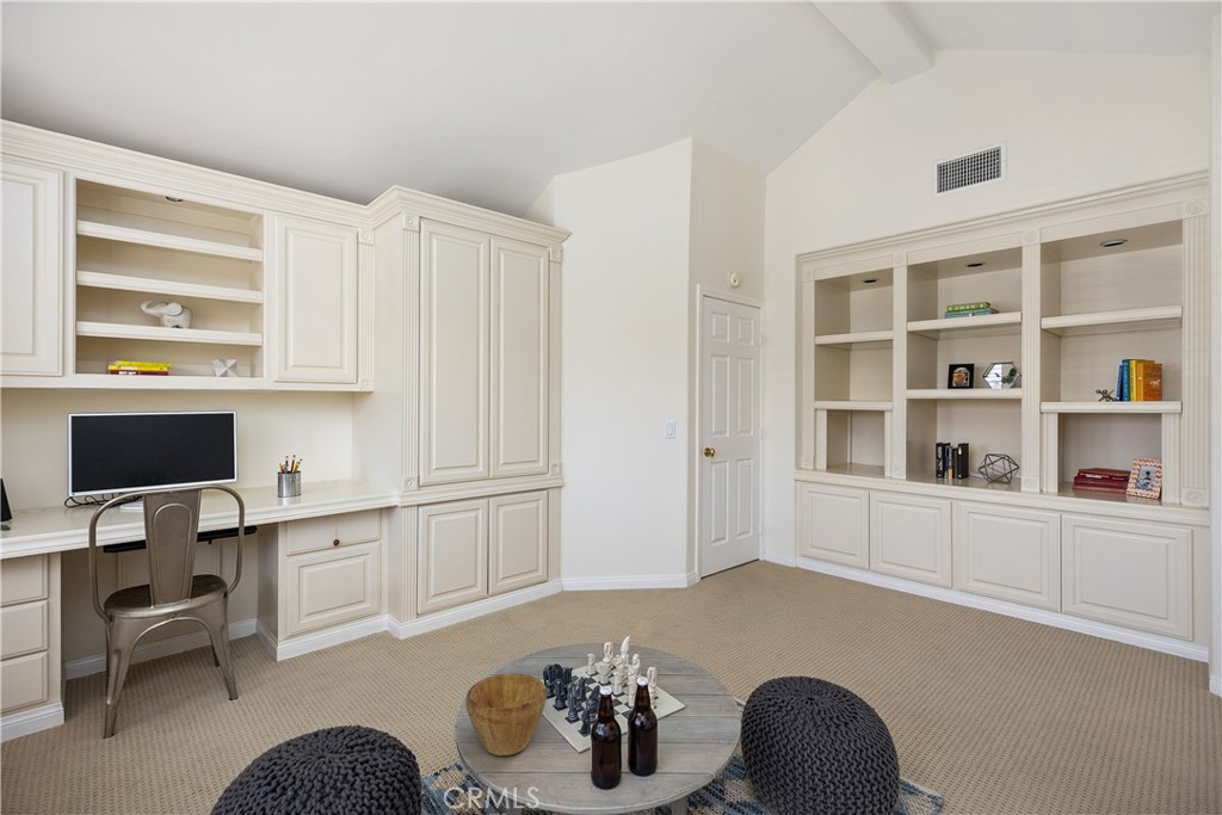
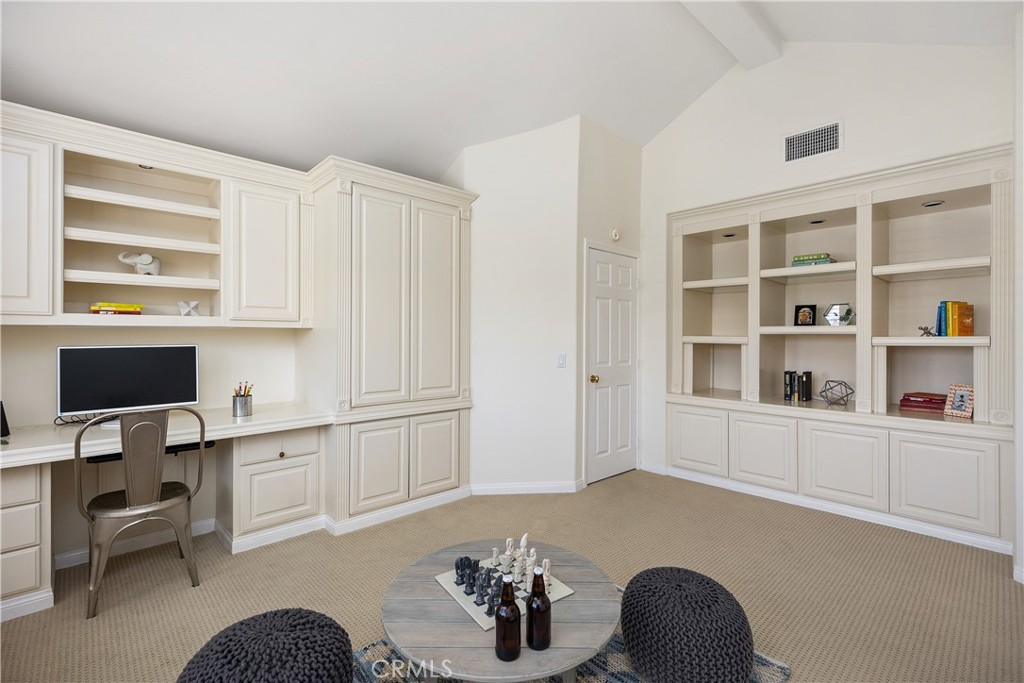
- bowl (506, 716)
